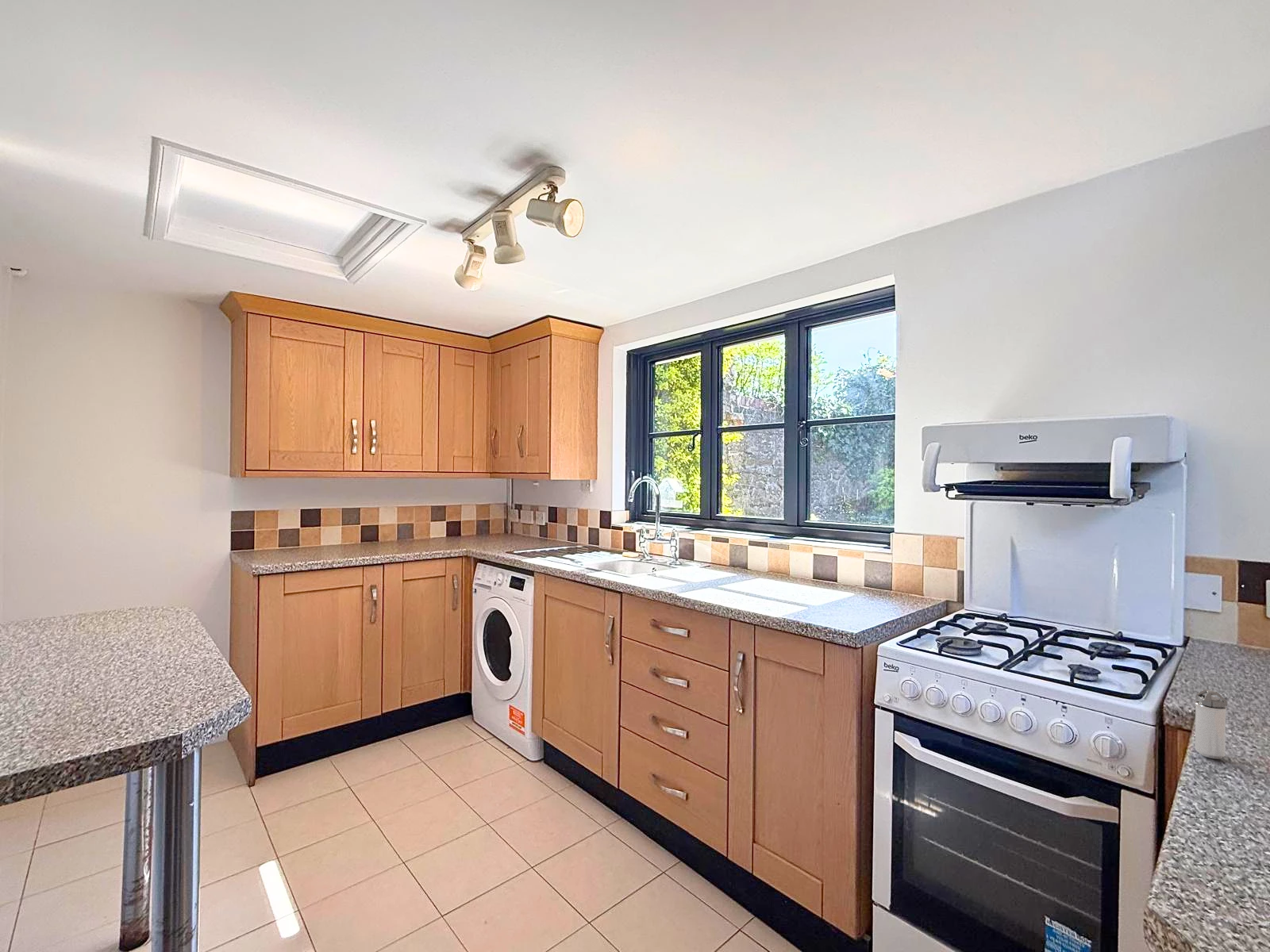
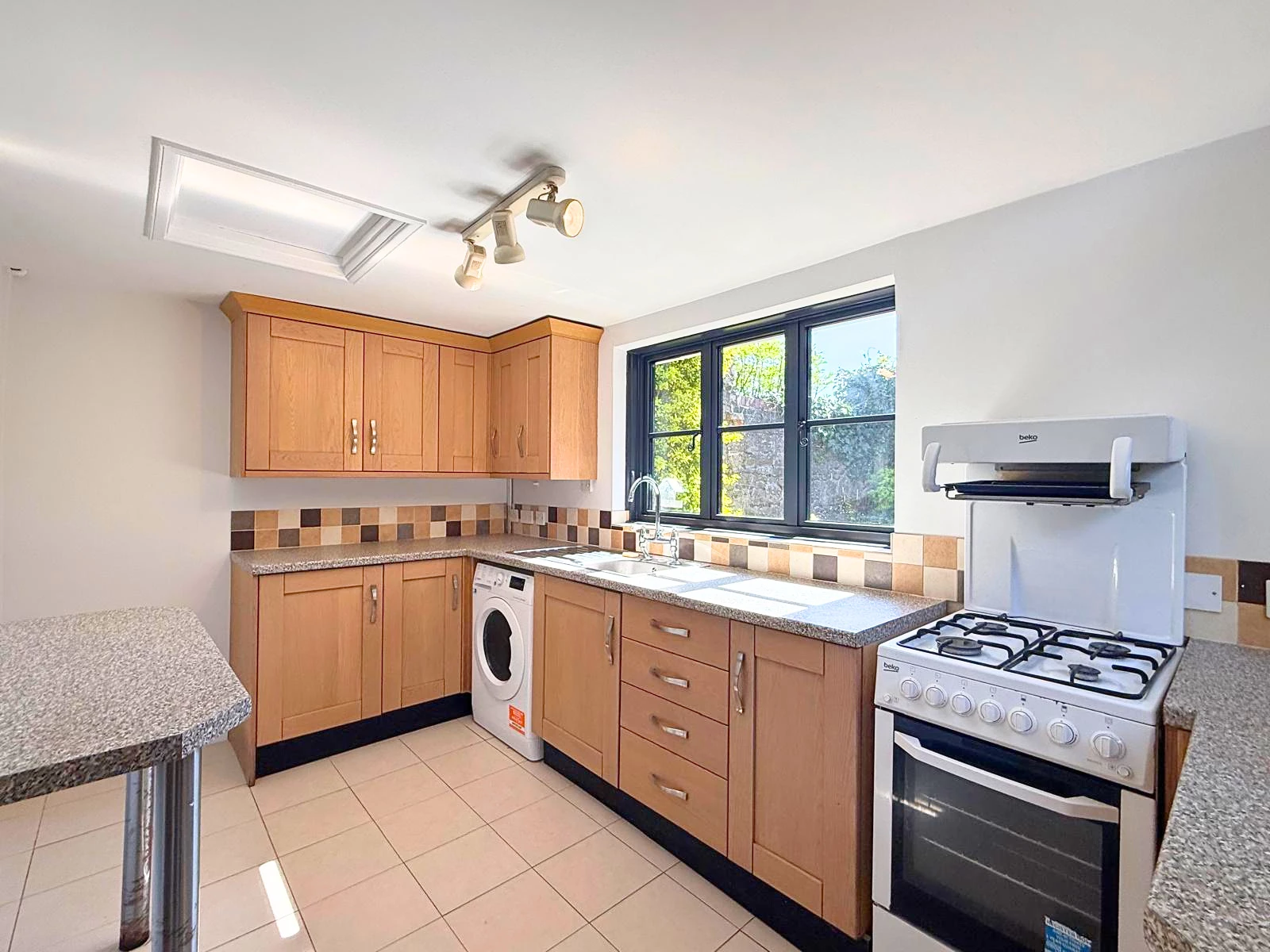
- shaker (1210, 723)
